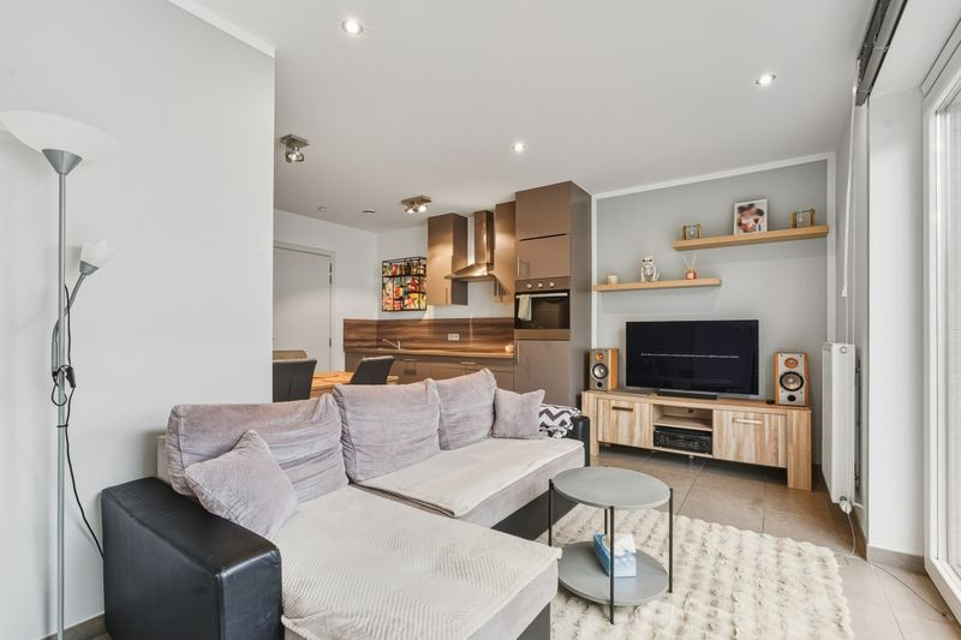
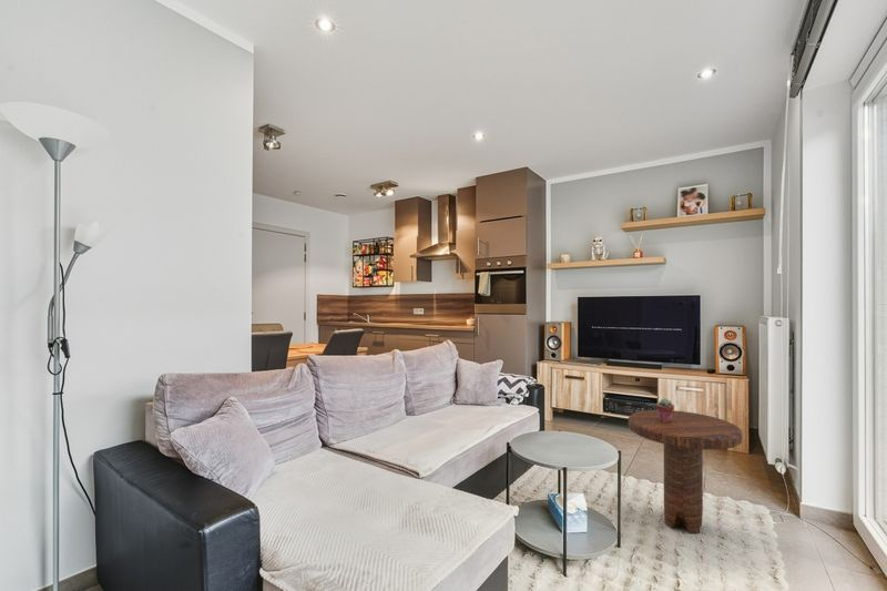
+ potted succulent (664, 408)
+ side table (682, 473)
